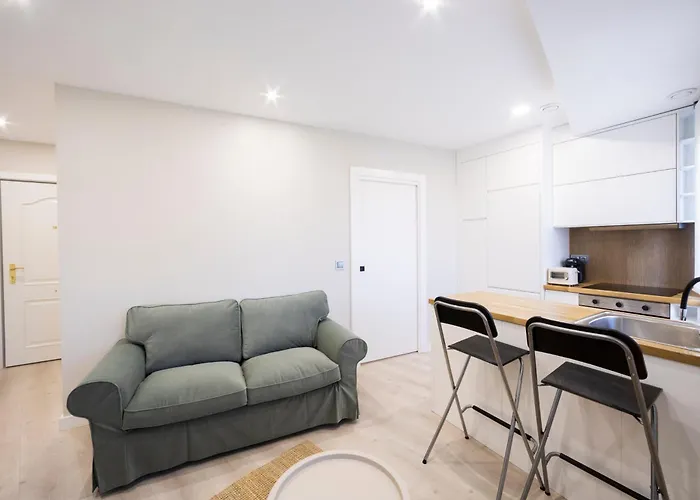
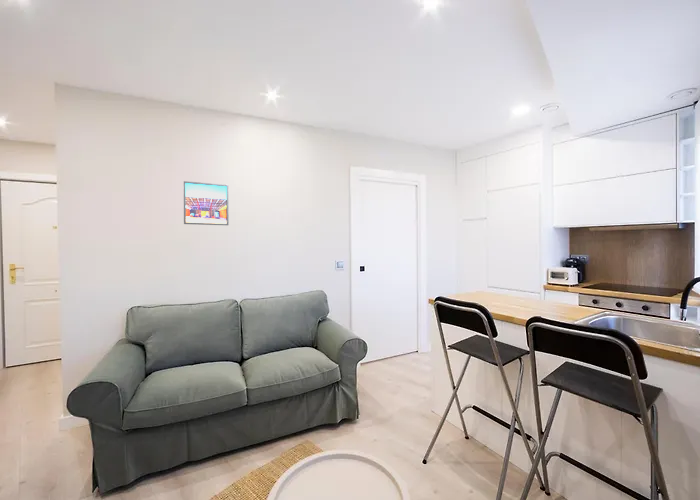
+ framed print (206, 204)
